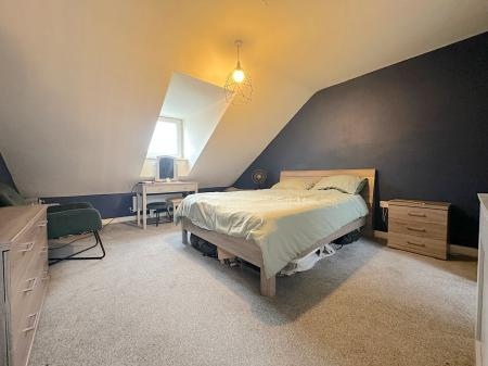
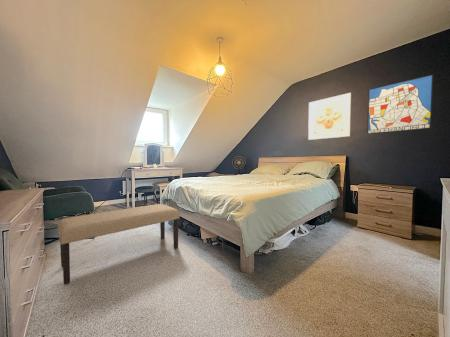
+ bench (124, 230)
+ wall art (396, 107)
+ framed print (327, 118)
